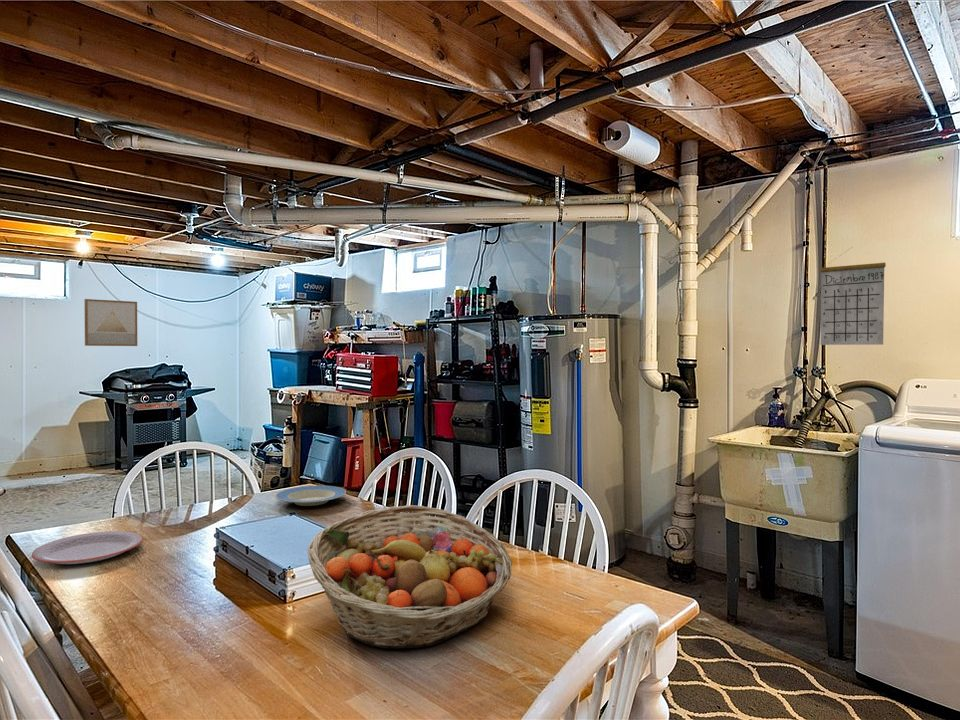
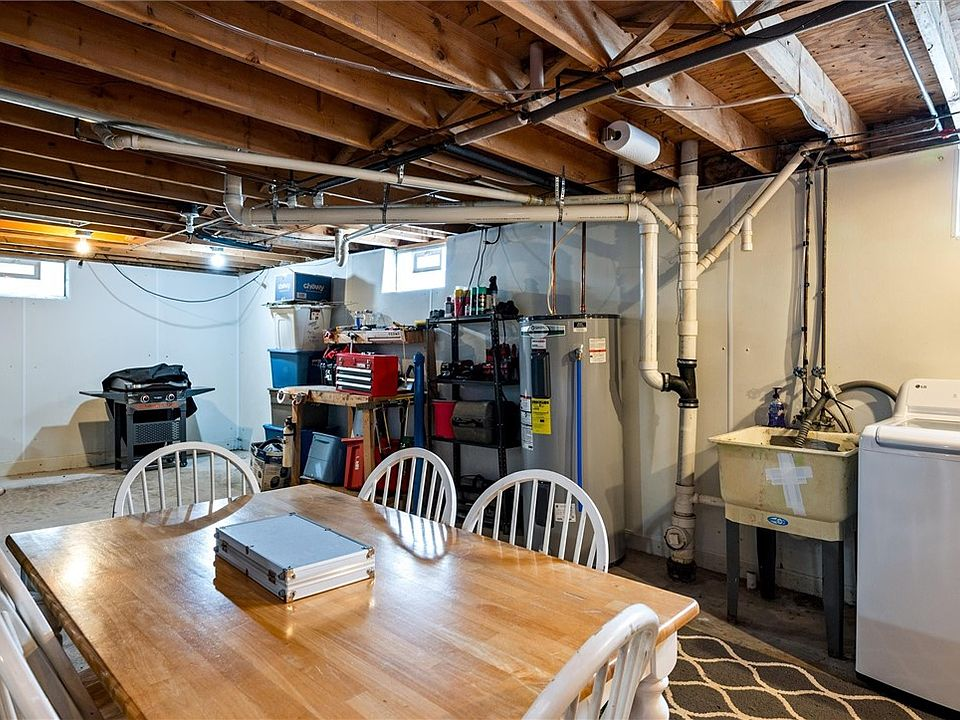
- fruit basket (413, 569)
- calendar (851, 295)
- plate (311, 497)
- wall art (111, 323)
- plate (89, 548)
